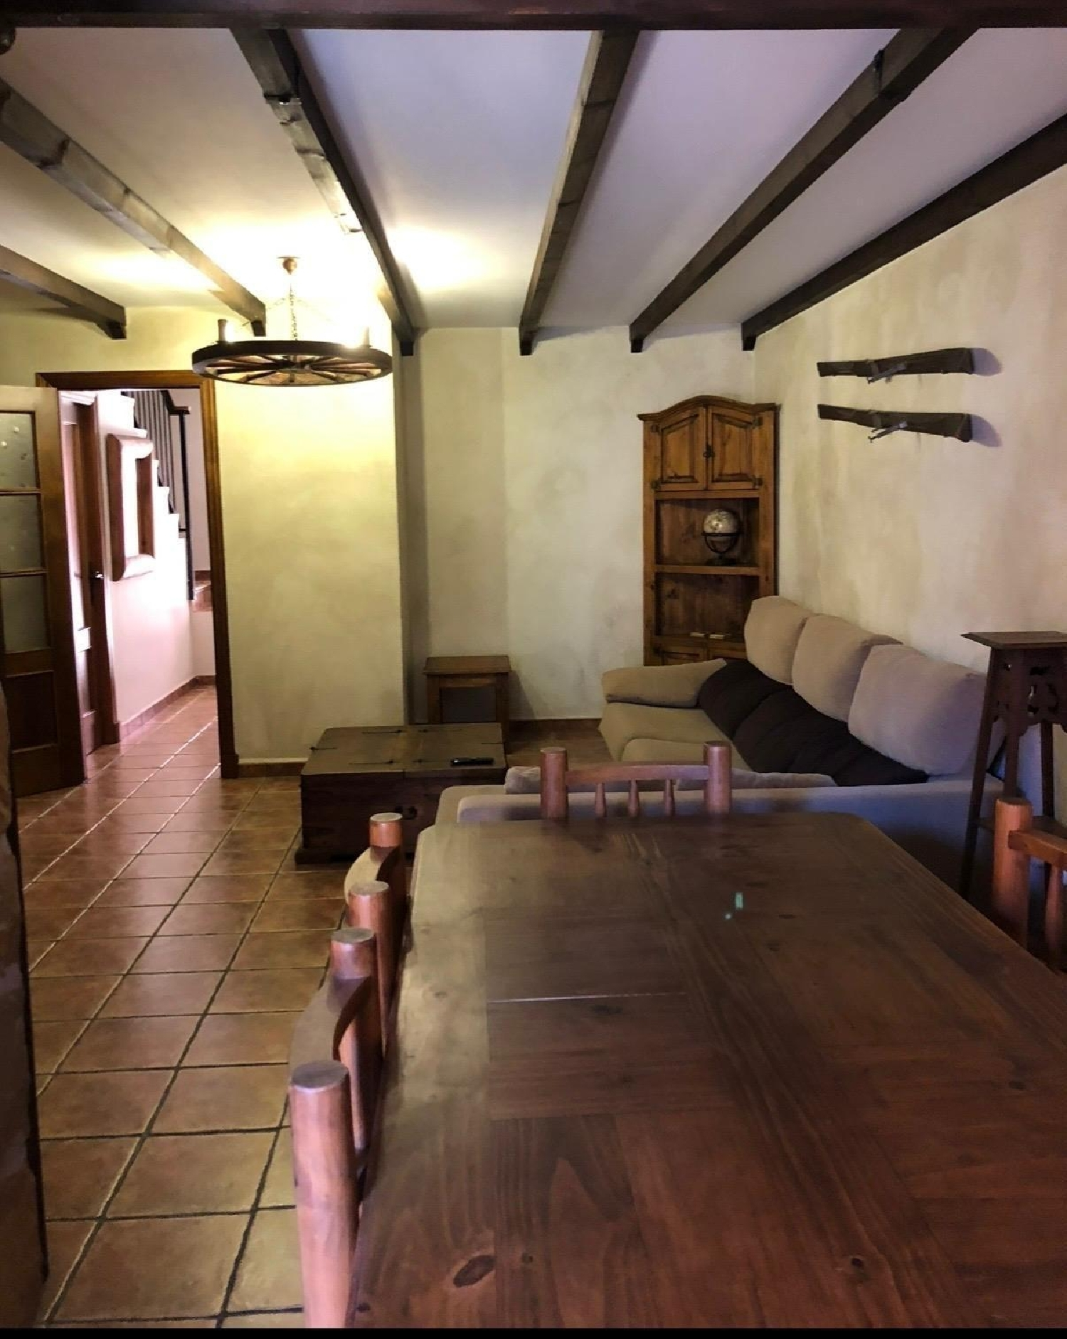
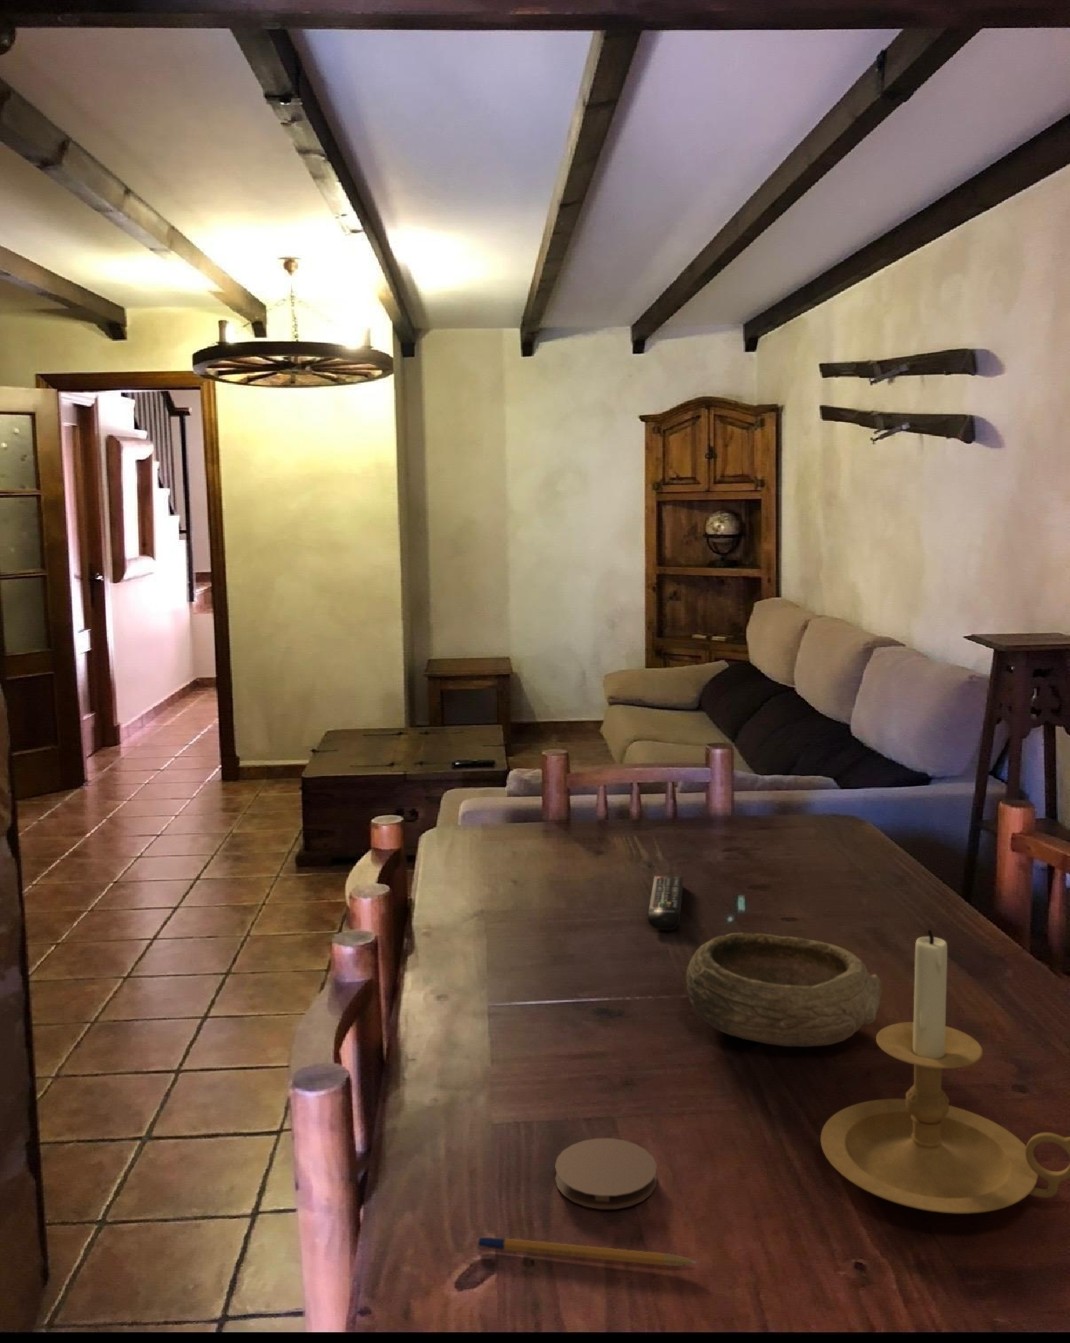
+ remote control (666, 900)
+ coaster (606, 1172)
+ pencil (585, 1251)
+ candle holder (929, 1054)
+ bowl (780, 990)
